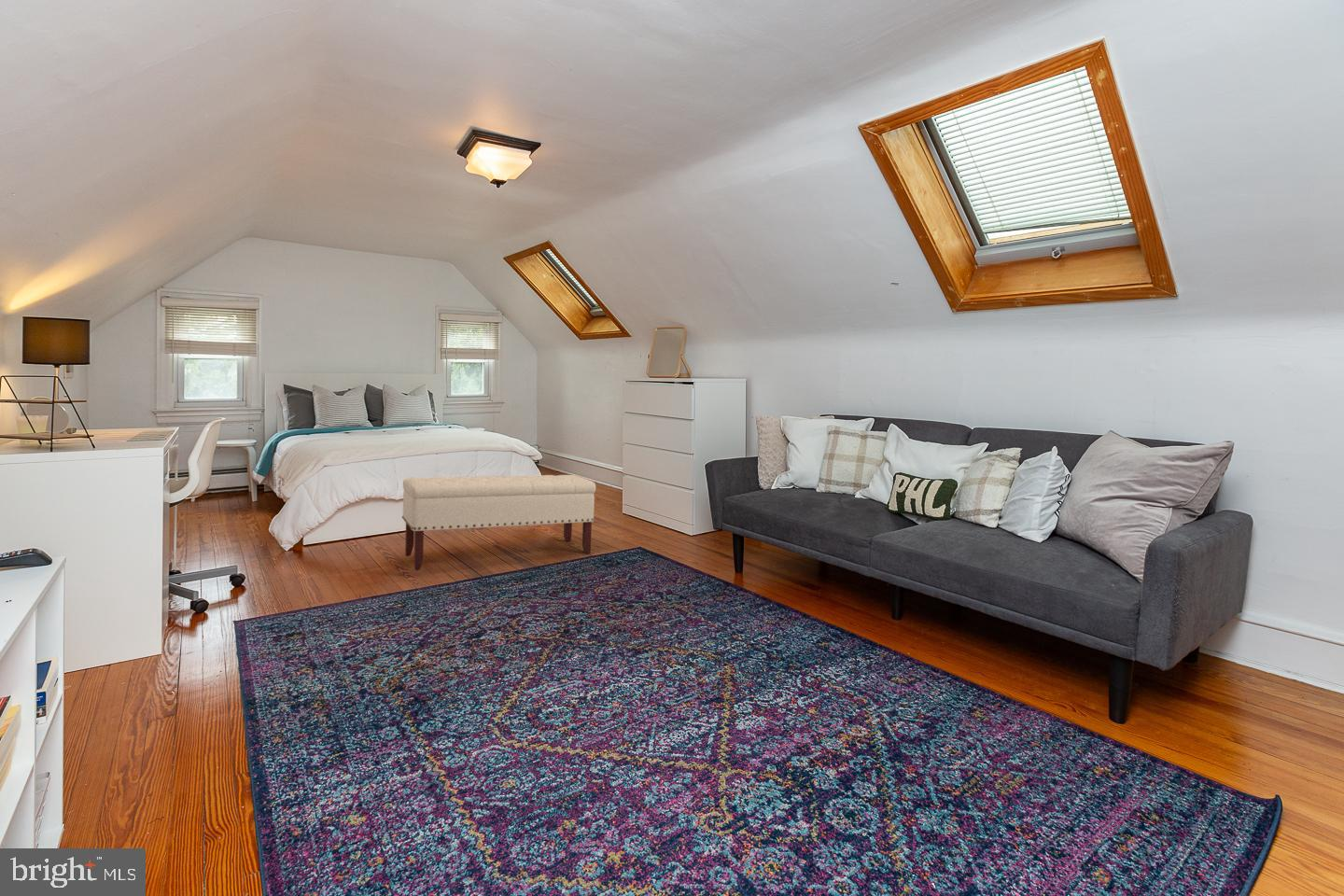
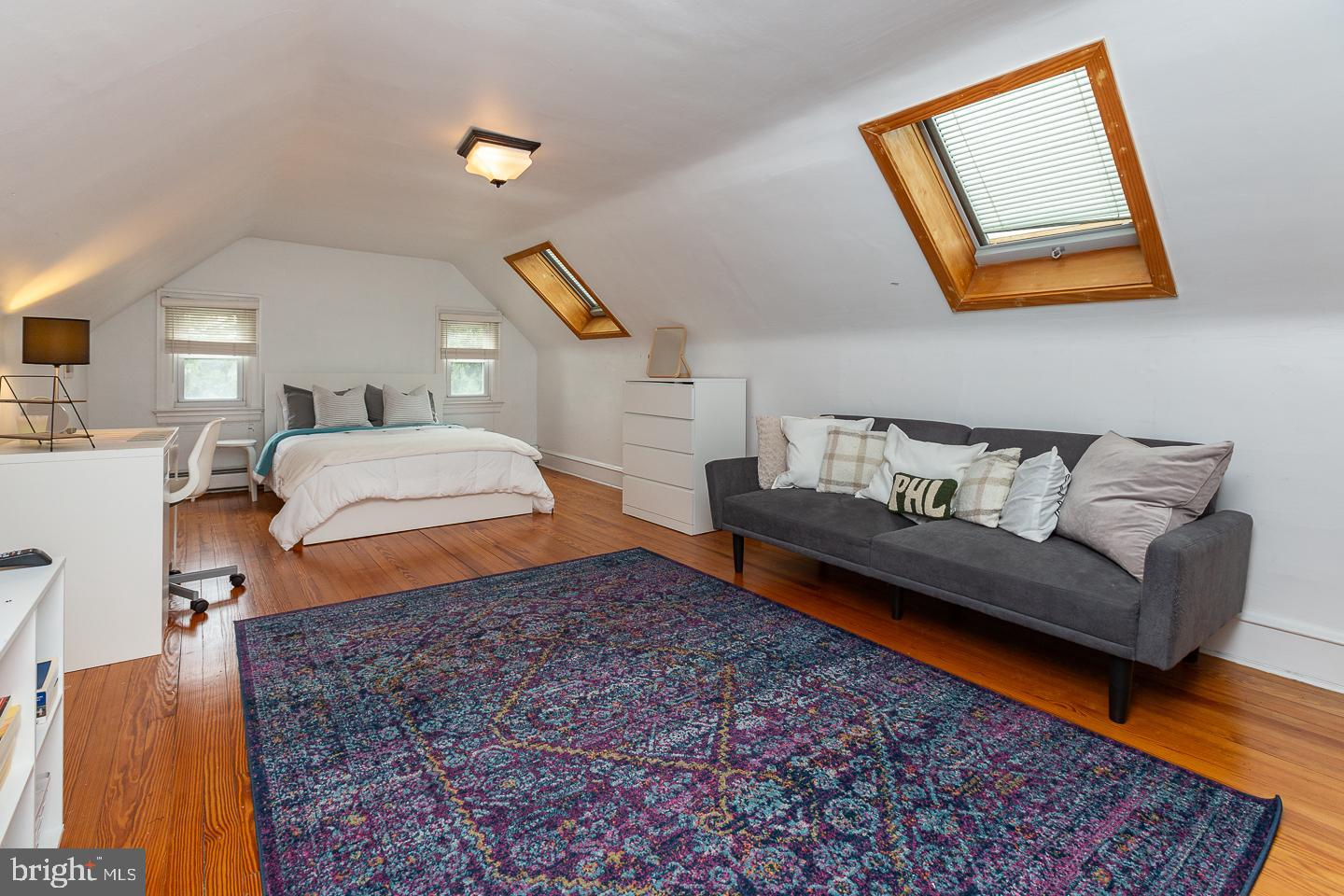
- bench (500, 517)
